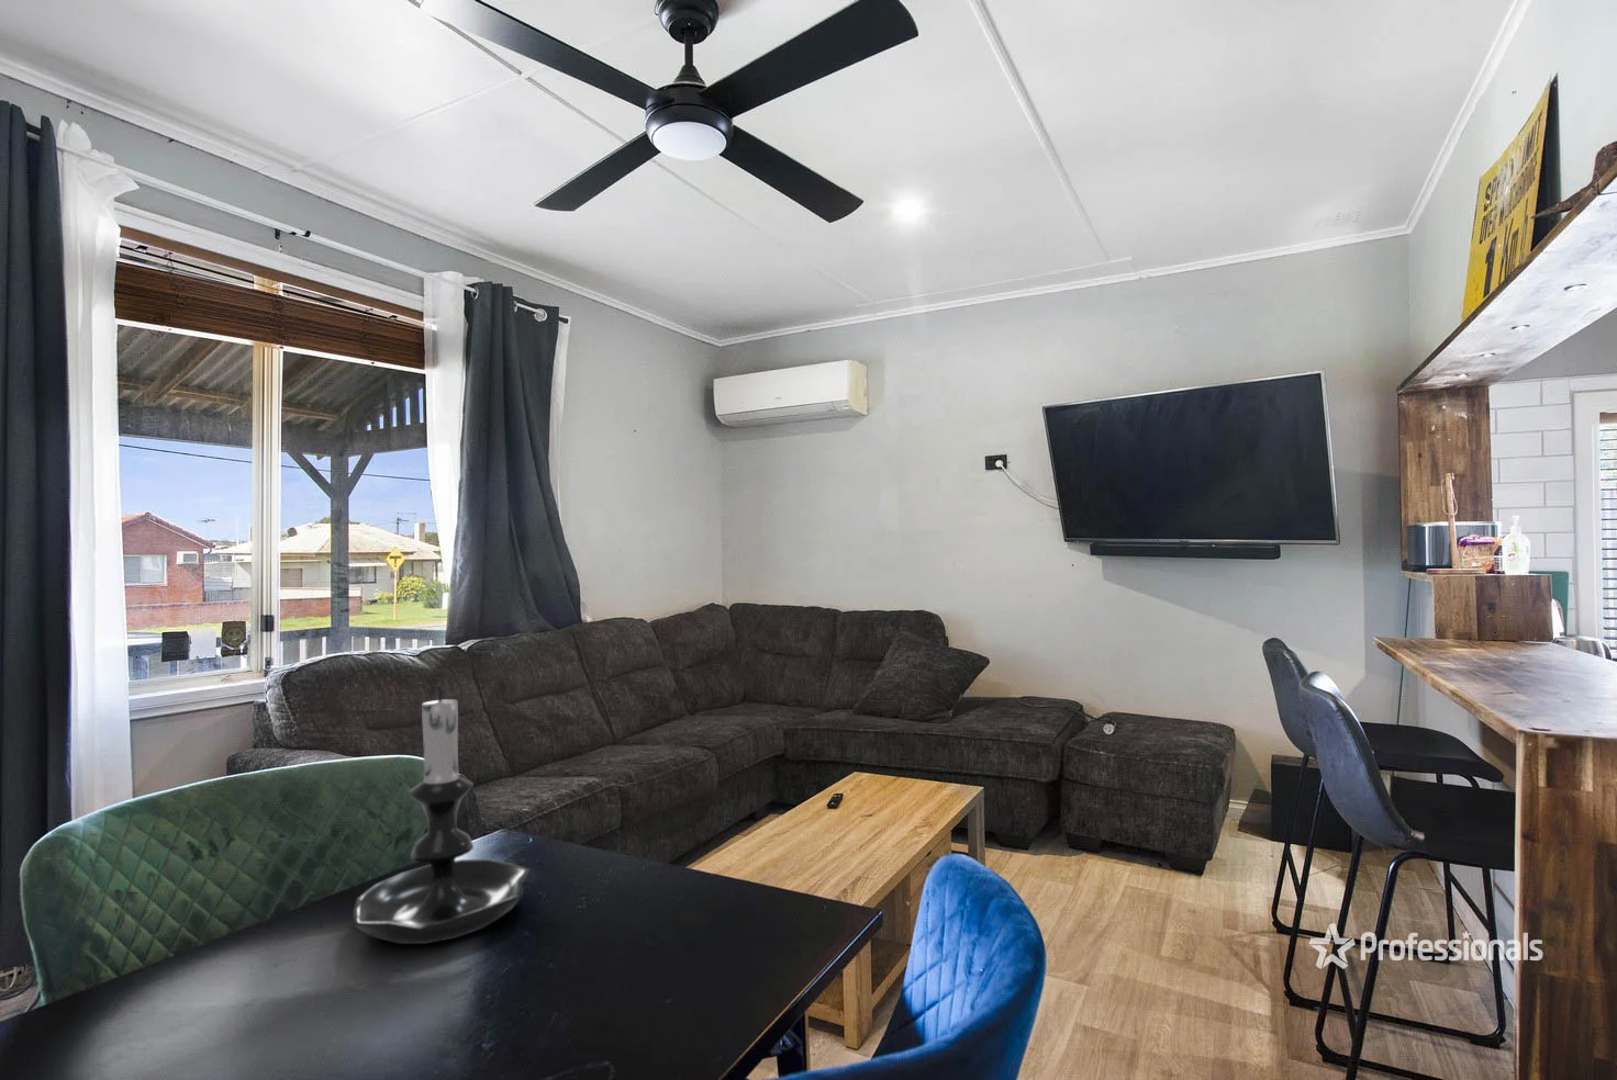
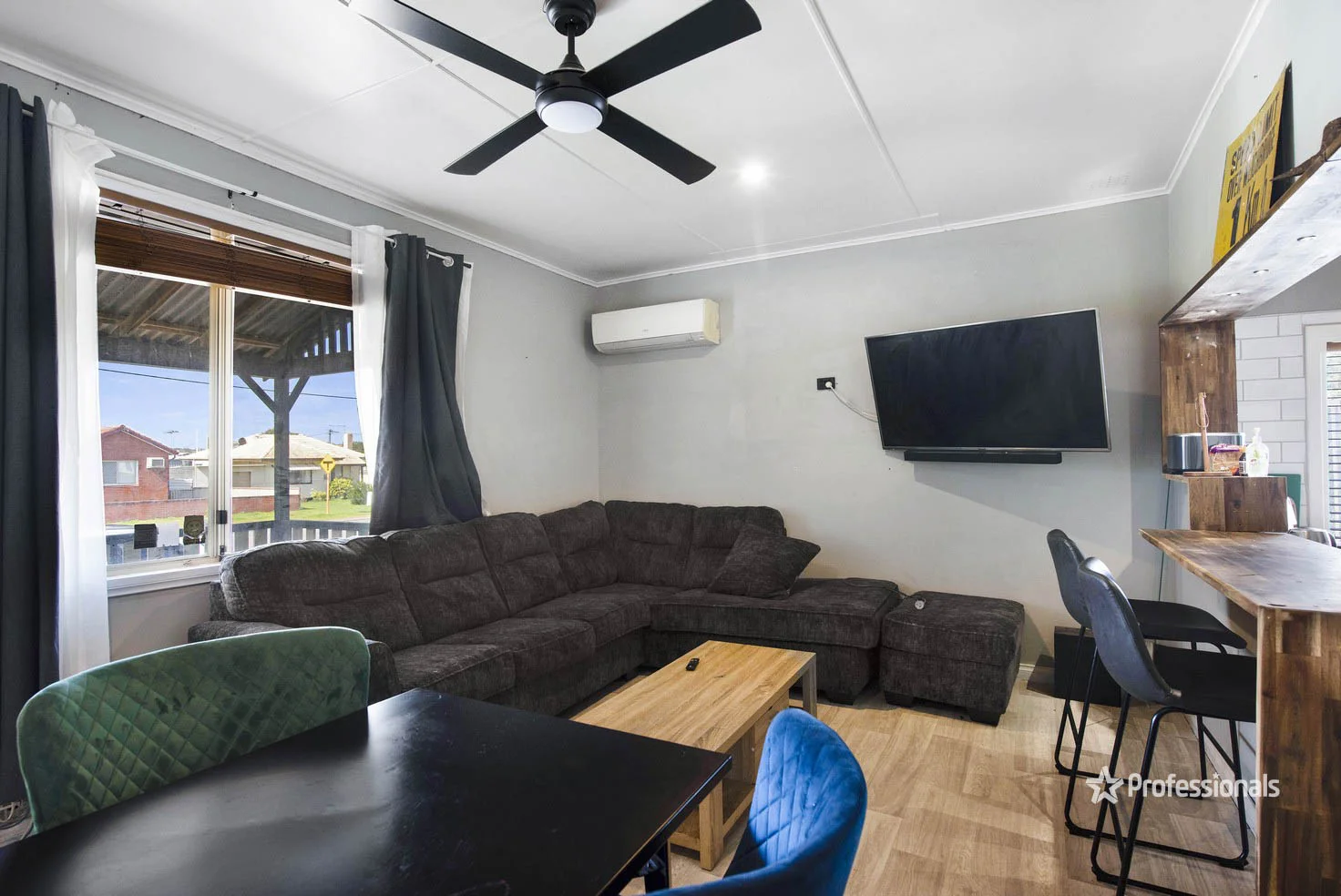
- candle holder (440, 803)
